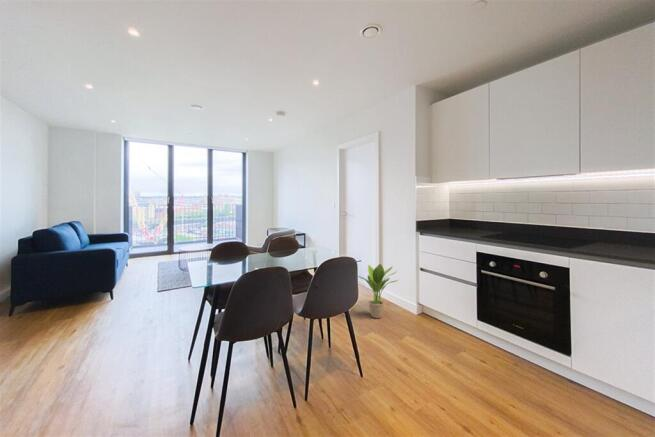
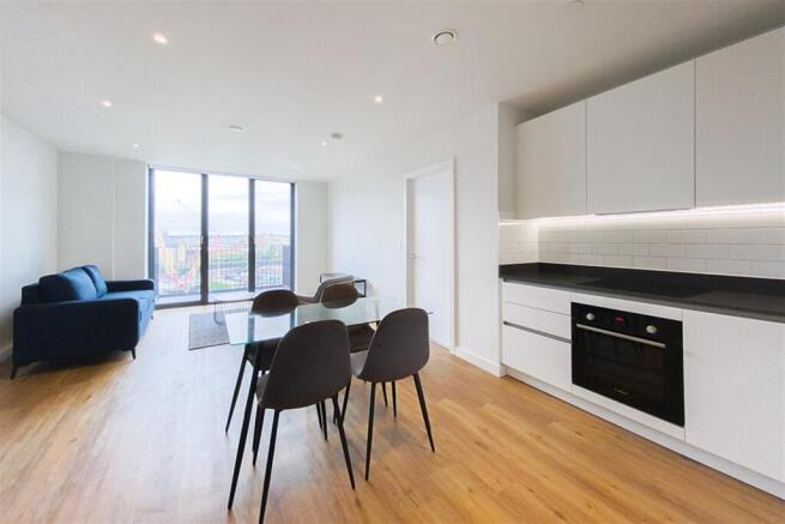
- potted plant (381, 288)
